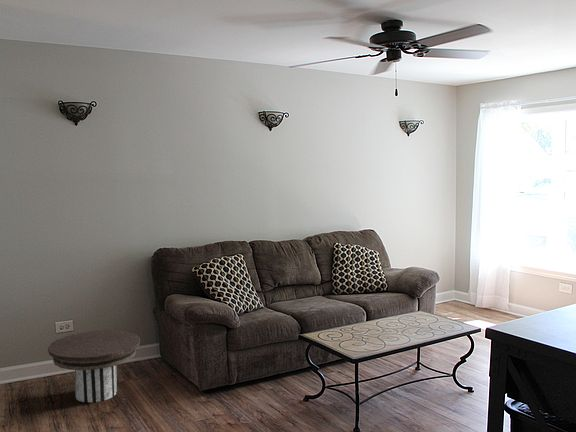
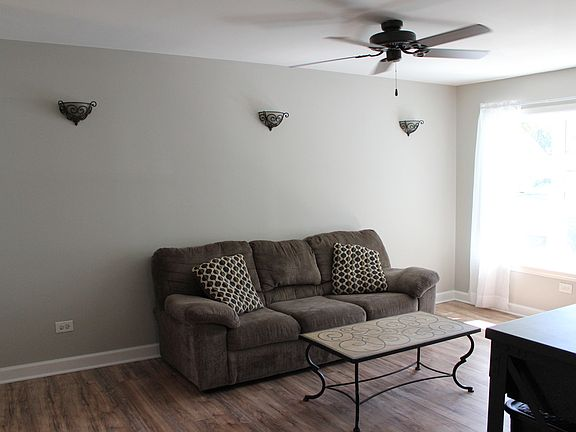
- side table (95, 368)
